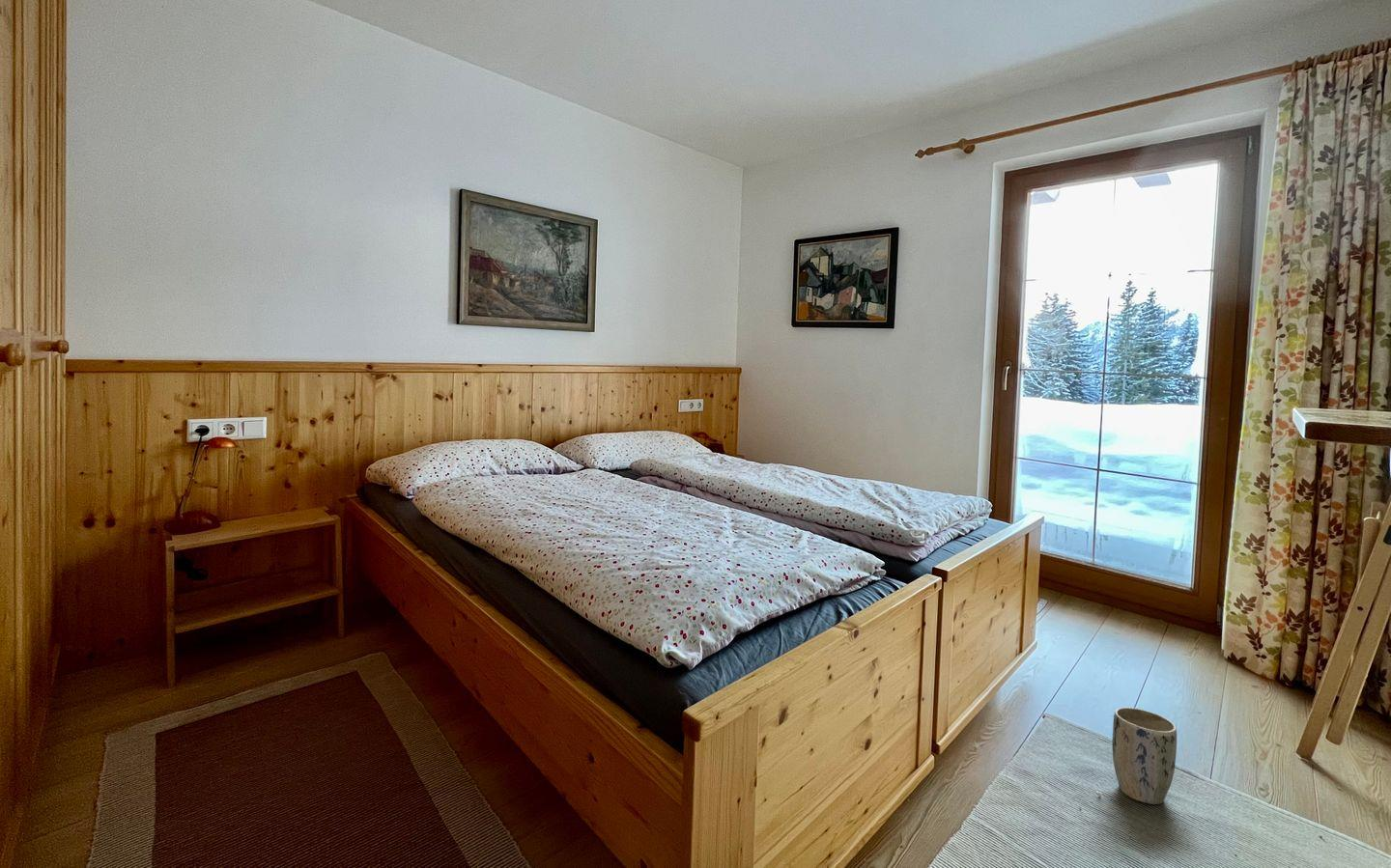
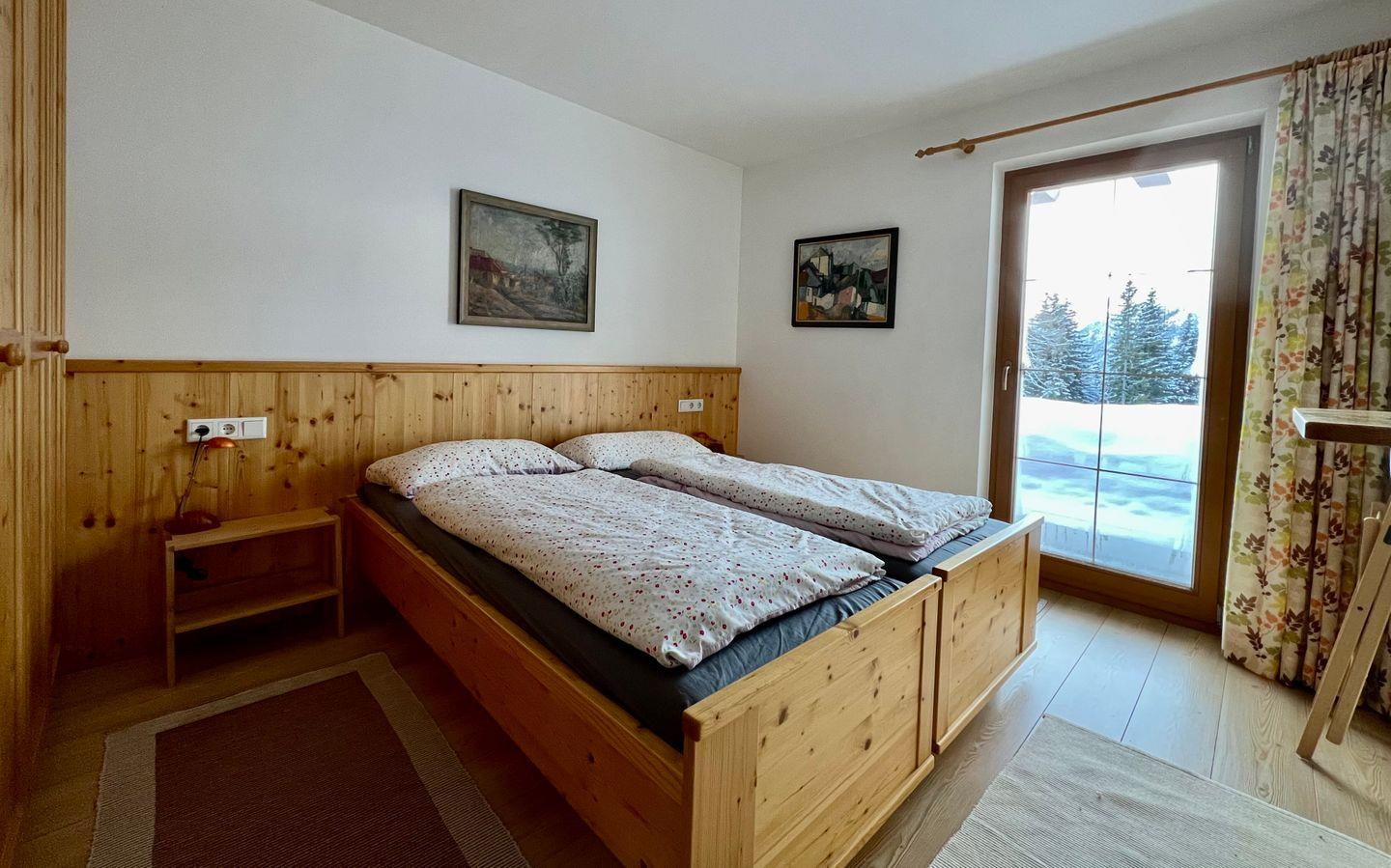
- plant pot (1142, 756)
